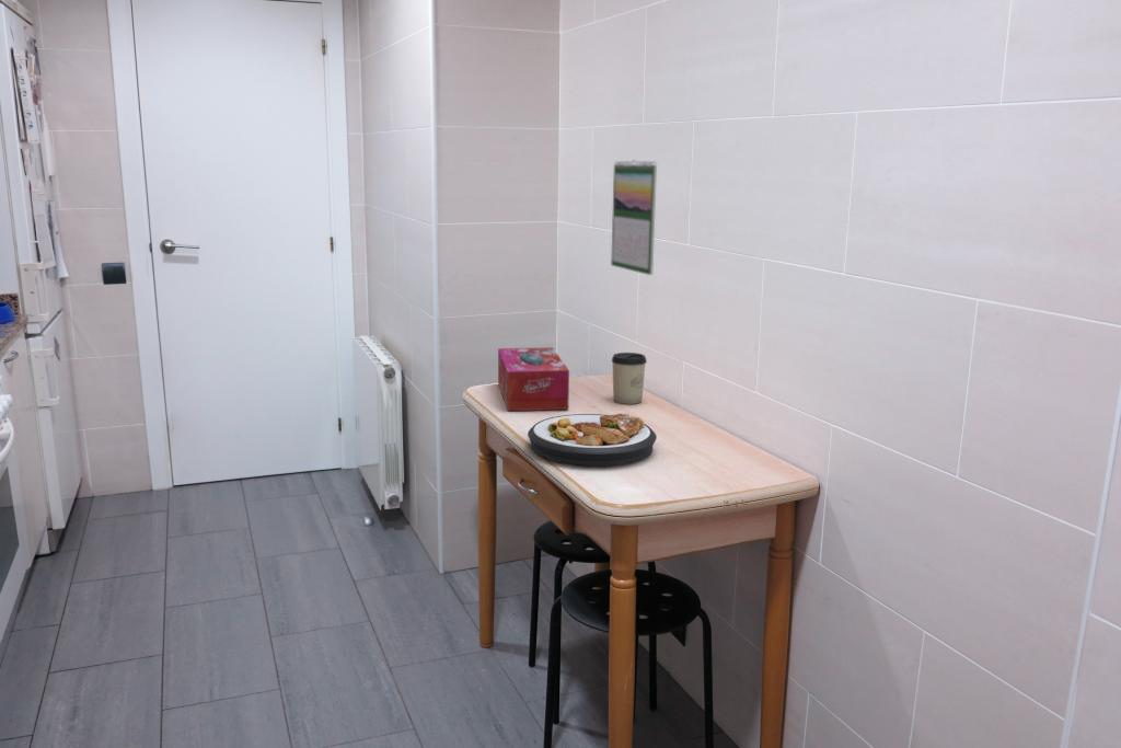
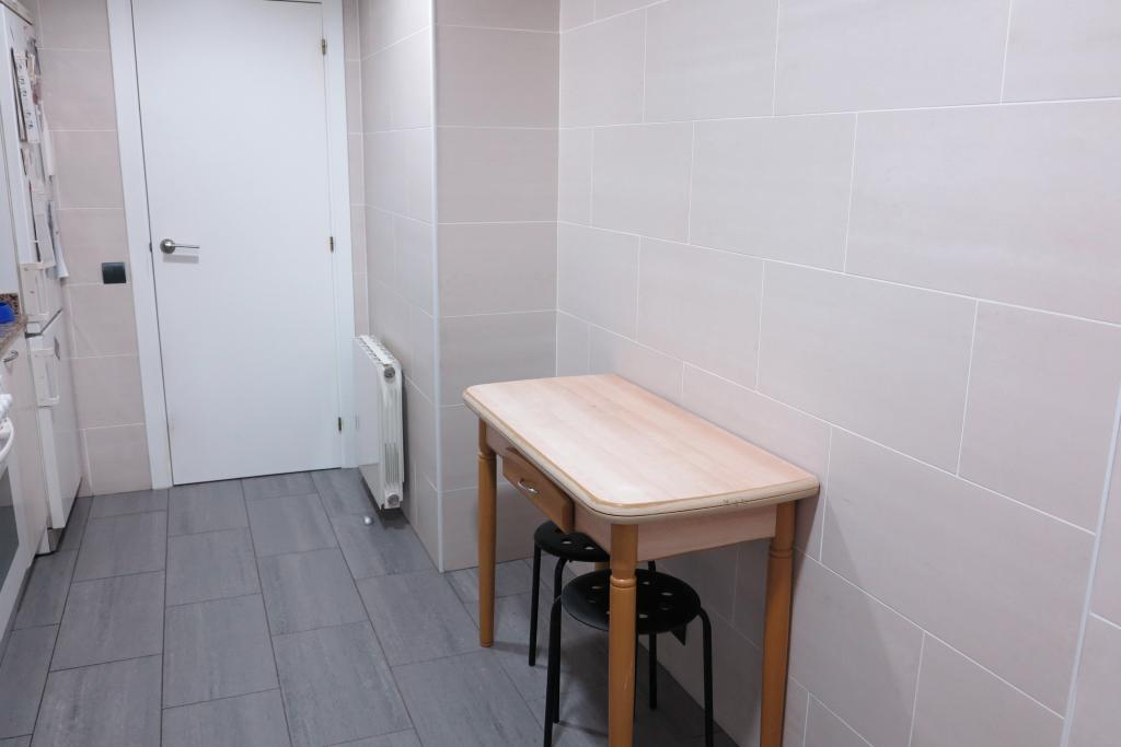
- cup (628, 378)
- calendar (633, 215)
- tissue box (531, 377)
- plate (591, 433)
